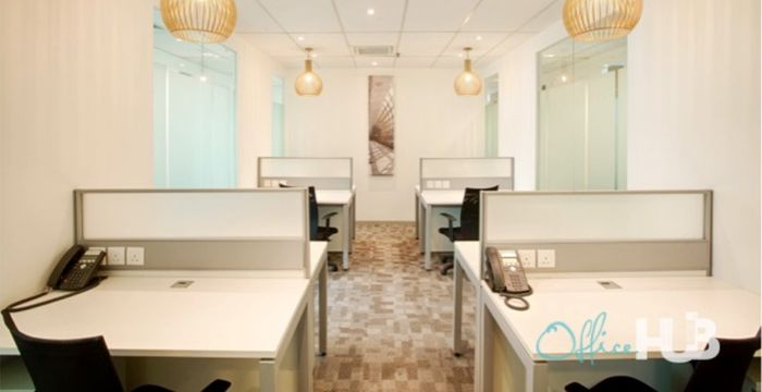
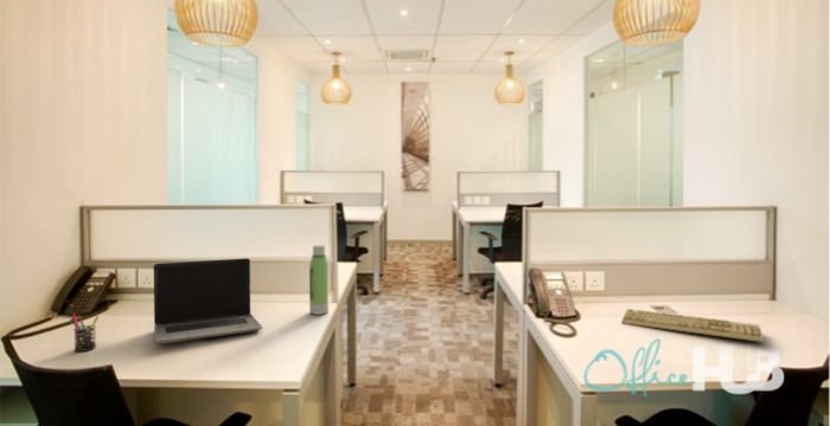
+ laptop computer (208, 297)
+ keyboard (688, 323)
+ water bottle (318, 278)
+ pen holder (83, 330)
